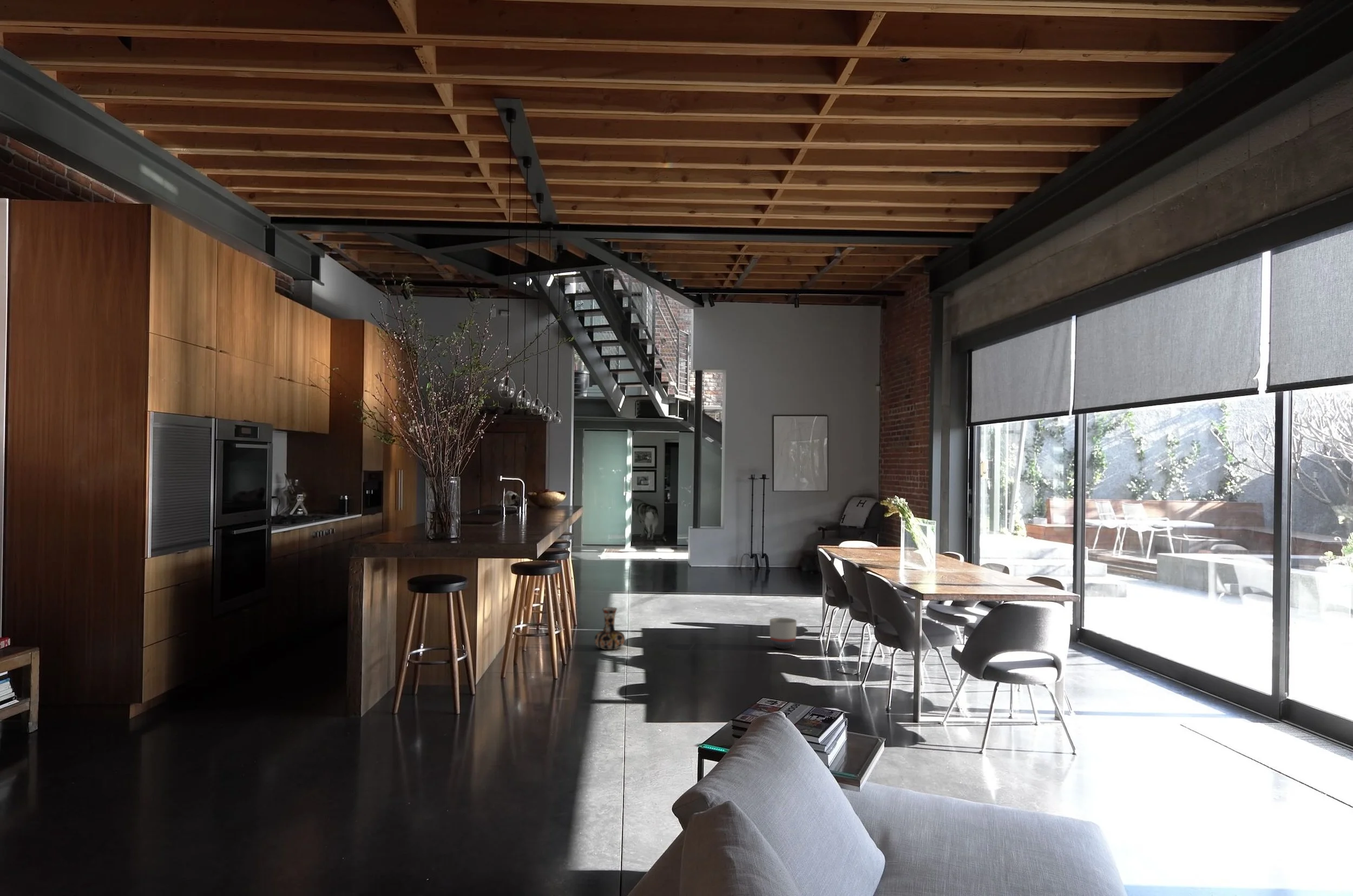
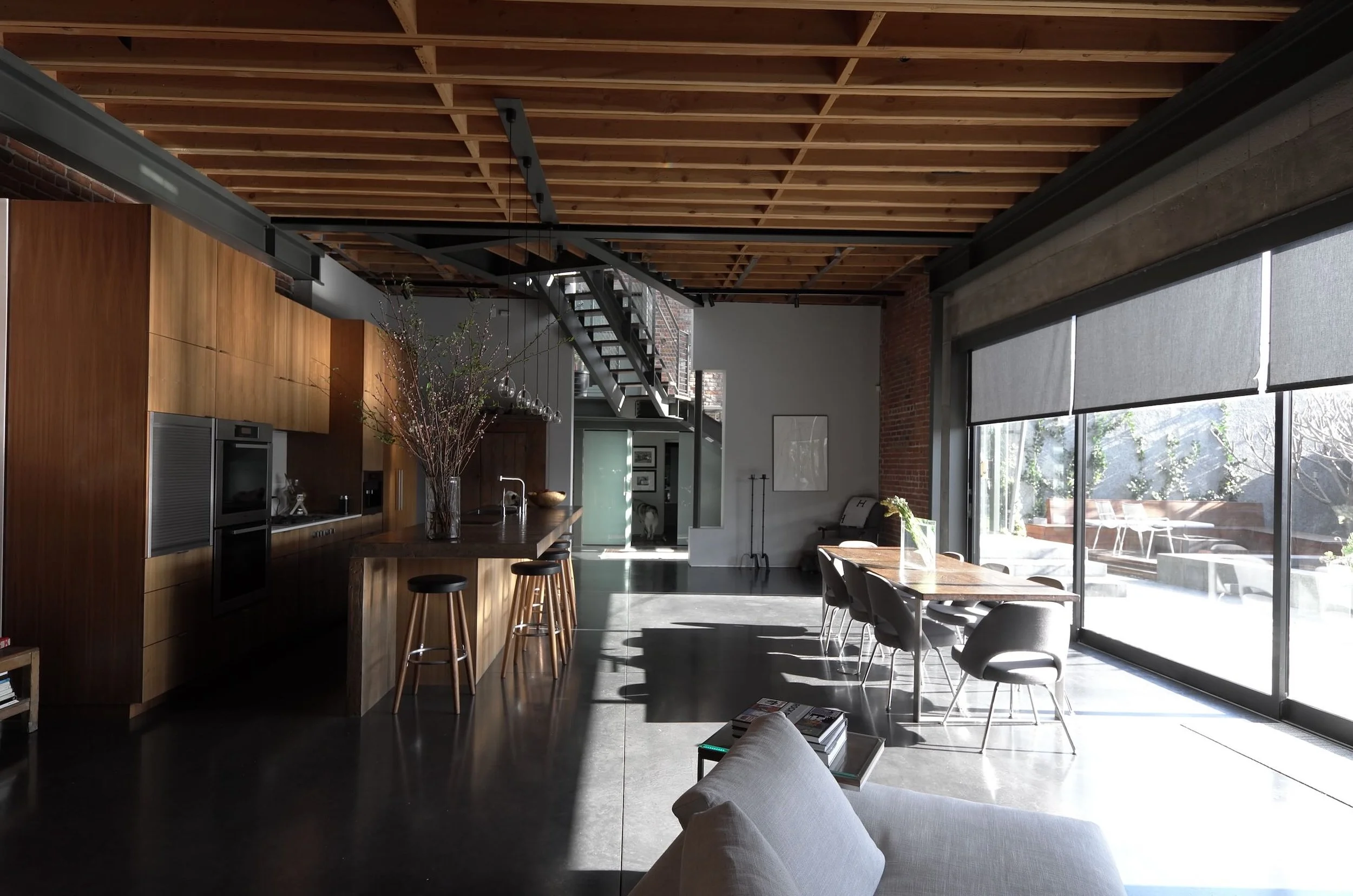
- planter (783, 634)
- vase (609, 628)
